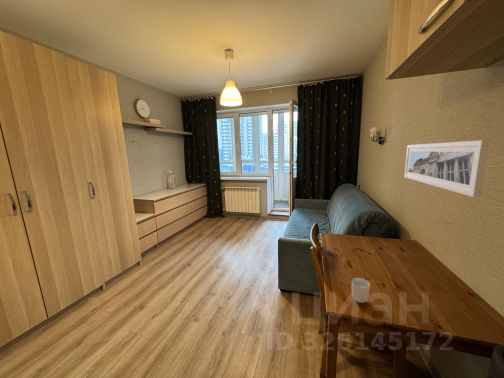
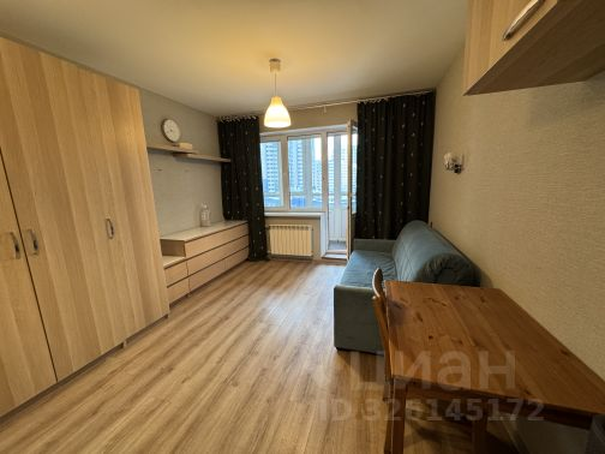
- cup (359, 287)
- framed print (433, 164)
